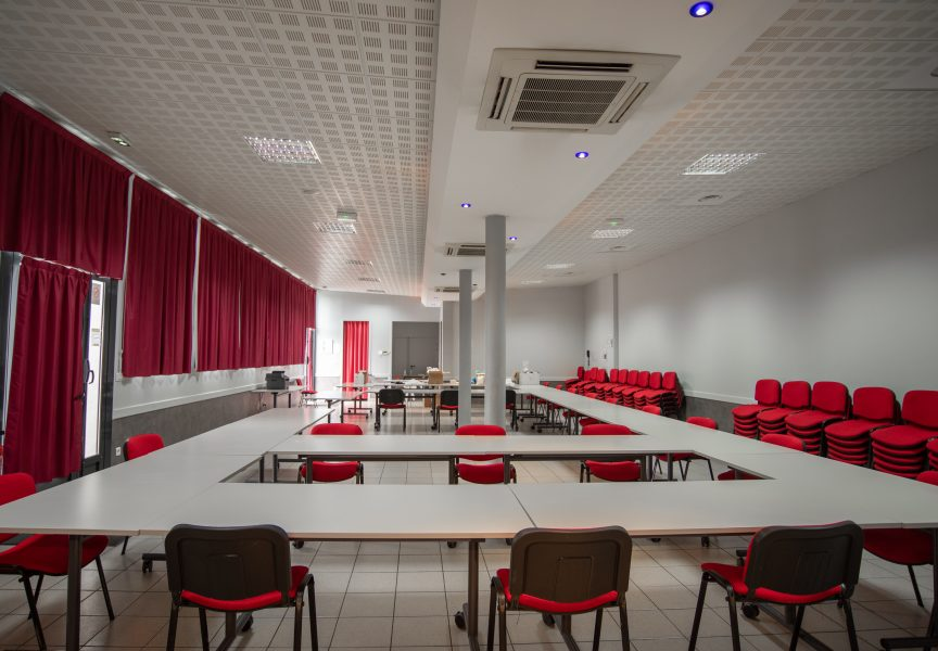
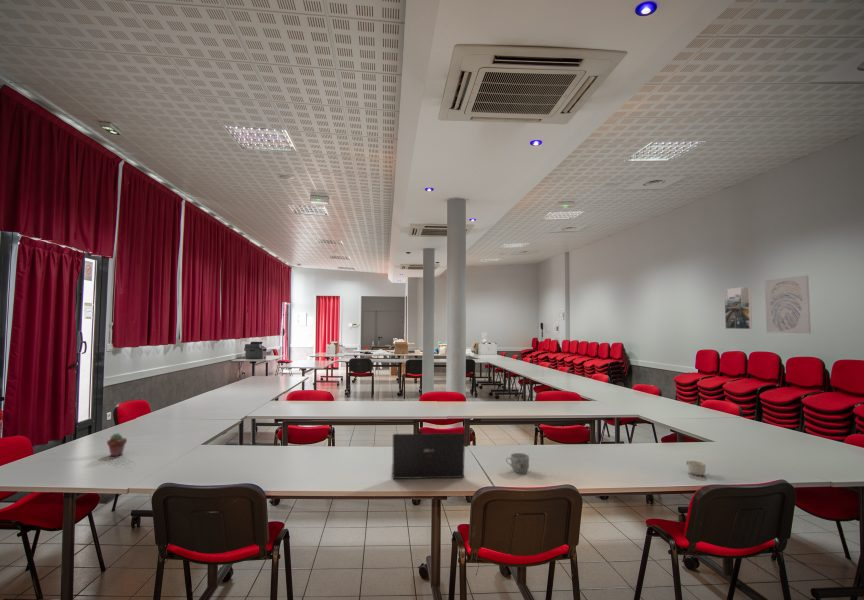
+ cup (695, 467)
+ mug (517, 463)
+ laptop (427, 449)
+ potted succulent (116, 443)
+ wall art (786, 305)
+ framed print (737, 308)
